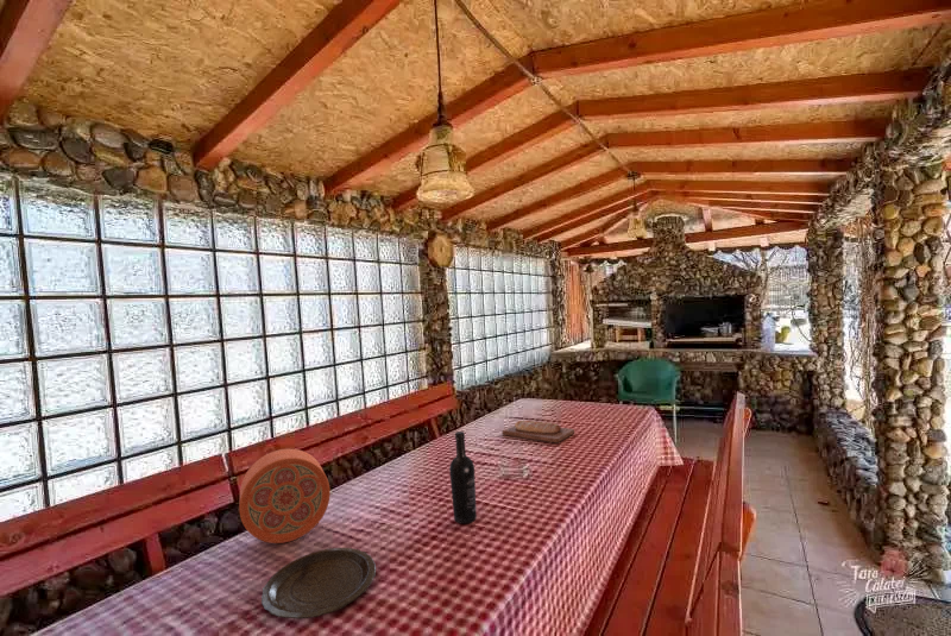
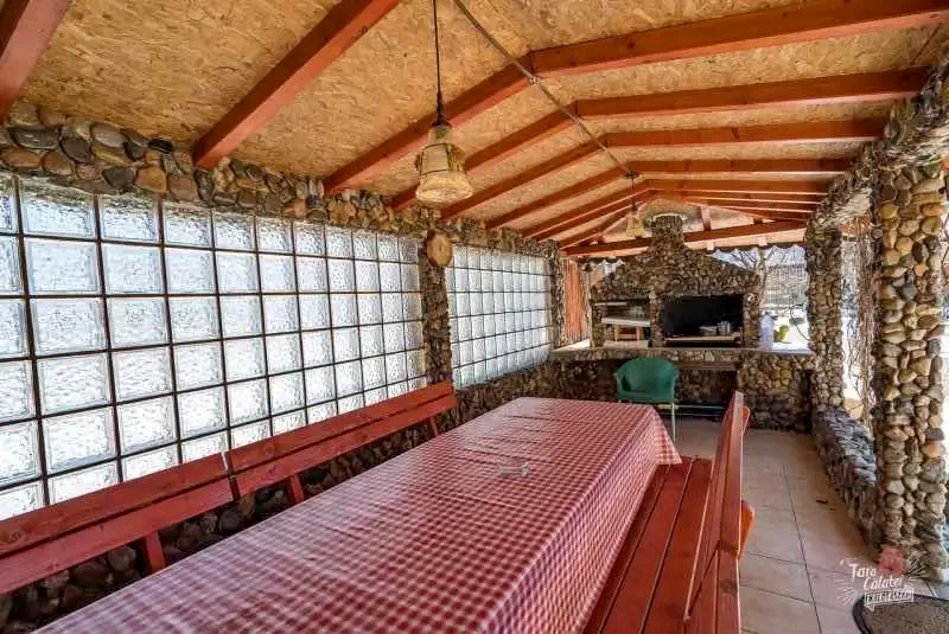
- plate (321, 580)
- plate (284, 493)
- bread loaf (537, 428)
- wine bottle (462, 476)
